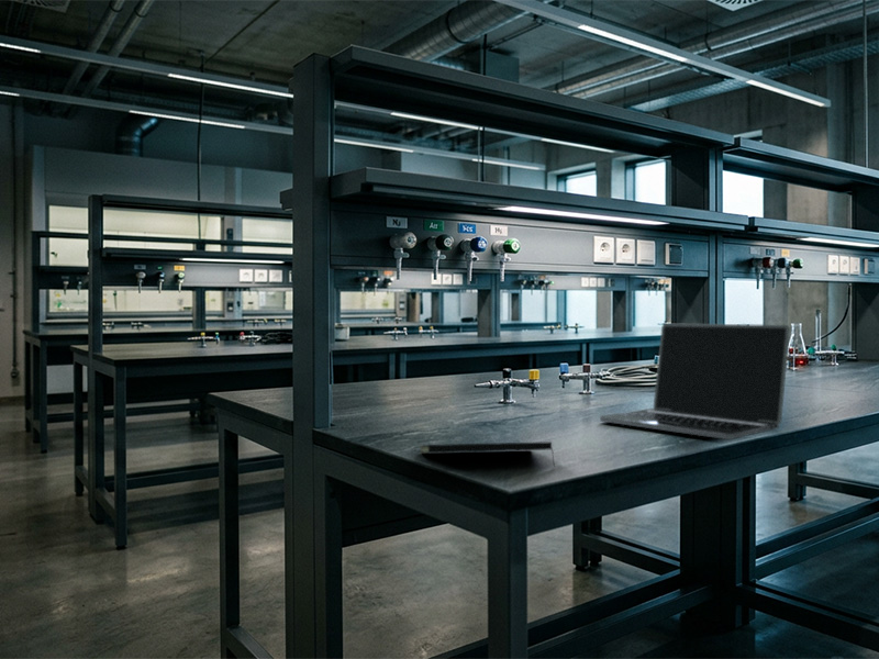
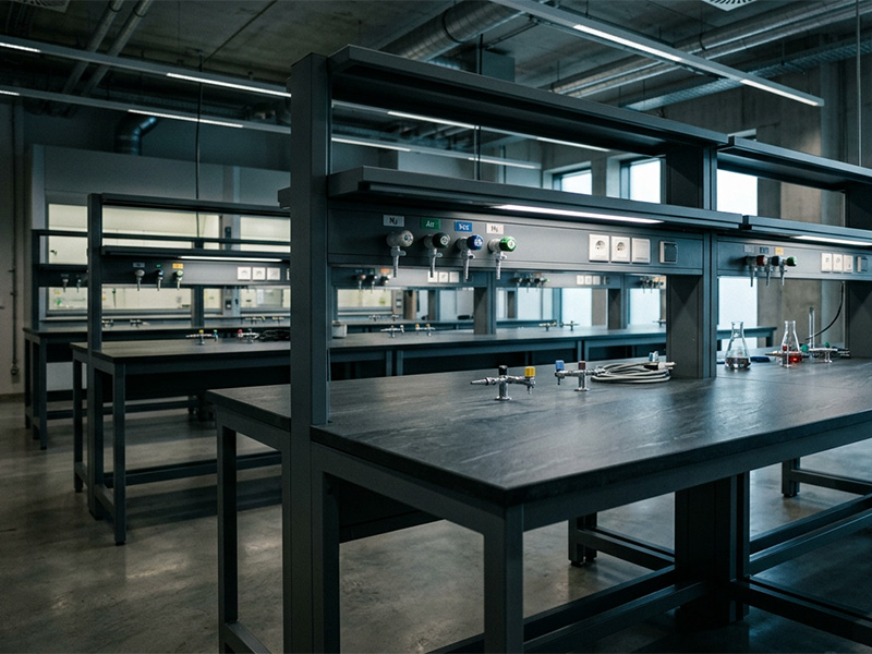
- notepad (482, 447)
- laptop (691, 375)
